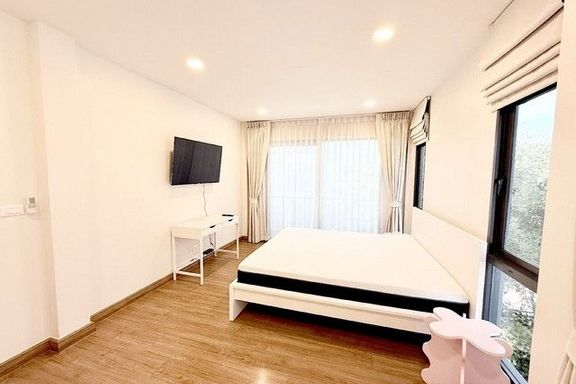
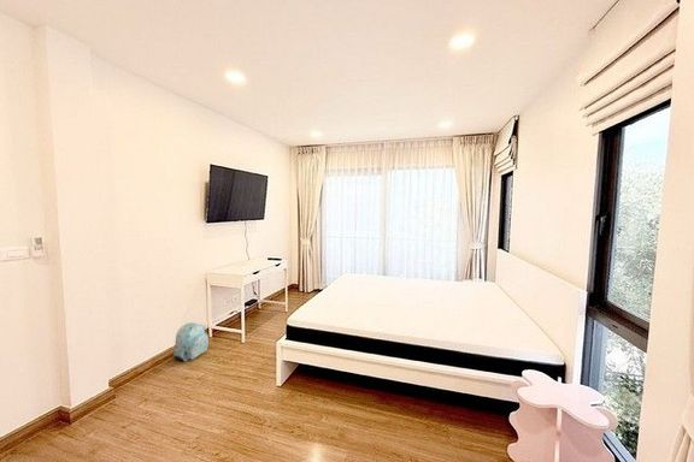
+ backpack (192, 339)
